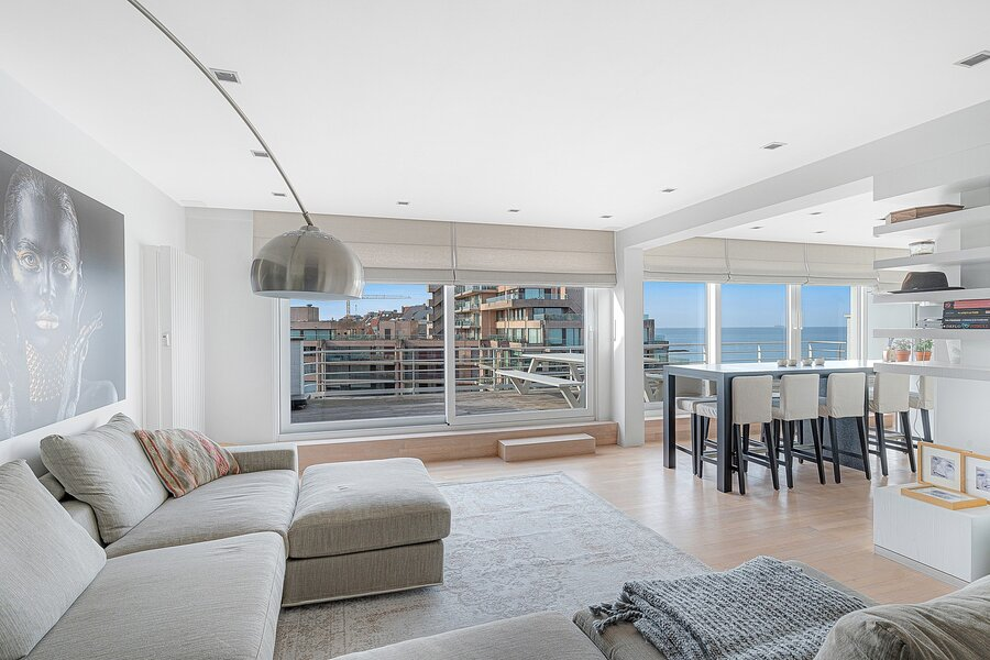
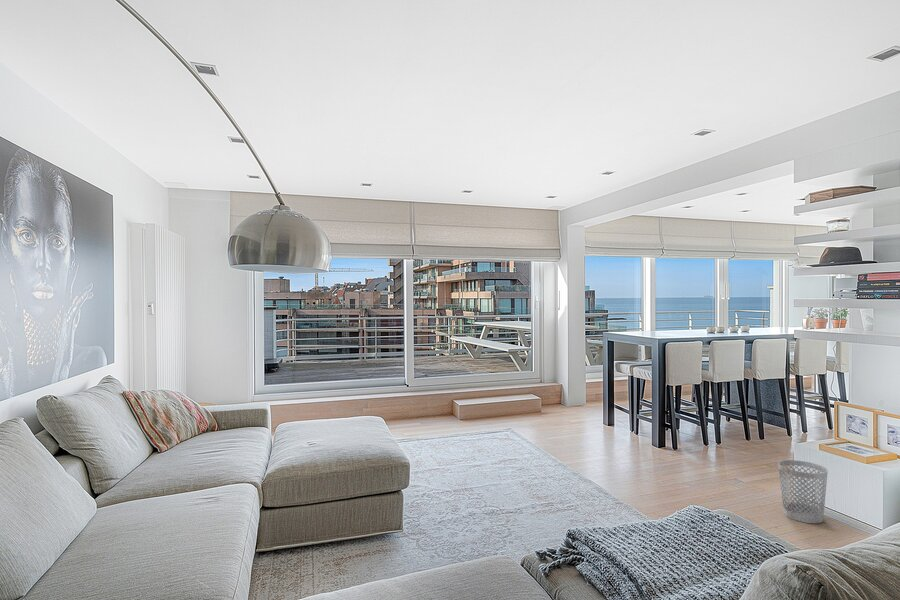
+ wastebasket (803, 491)
